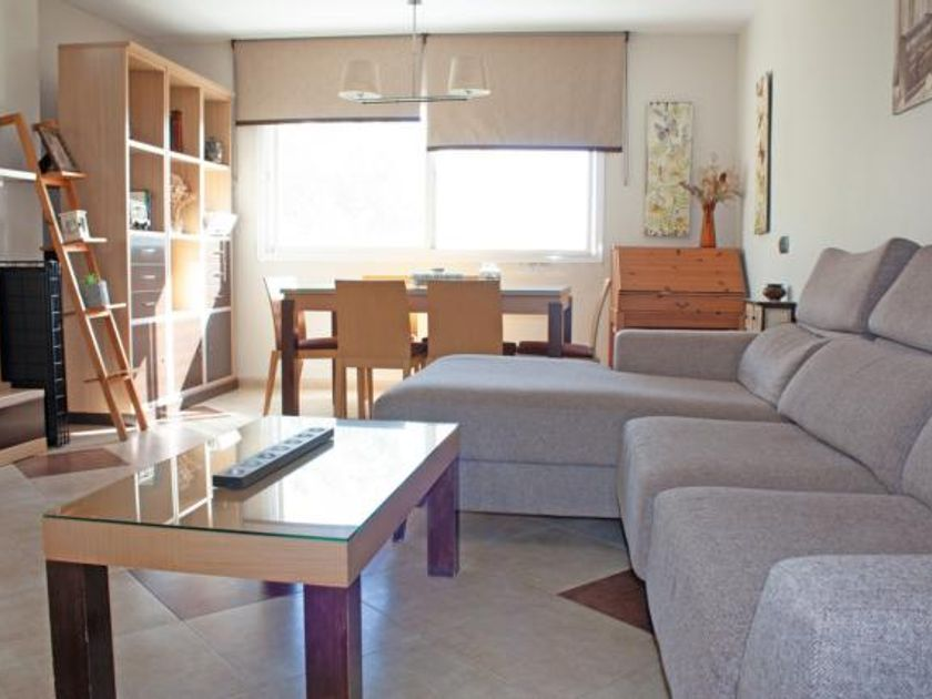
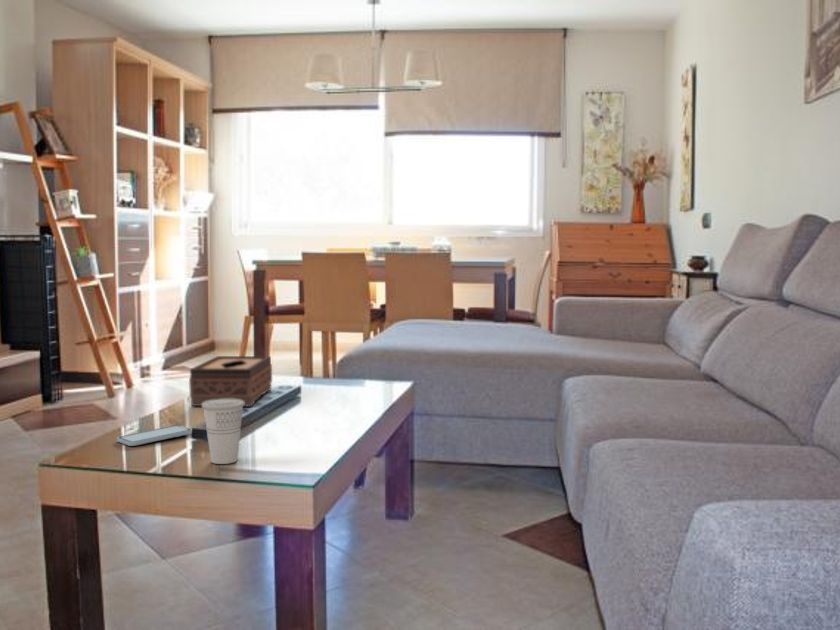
+ cup (223, 431)
+ smartphone (155, 435)
+ tissue box (233, 379)
